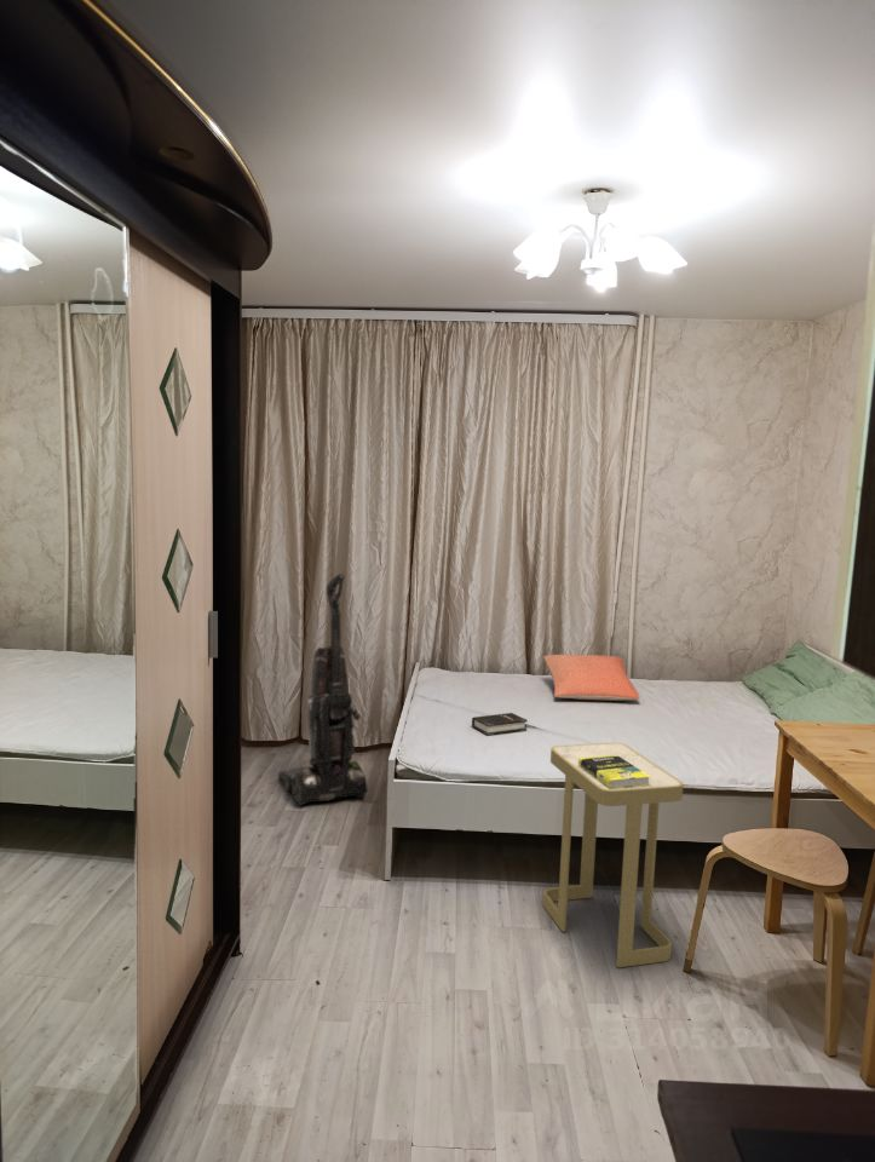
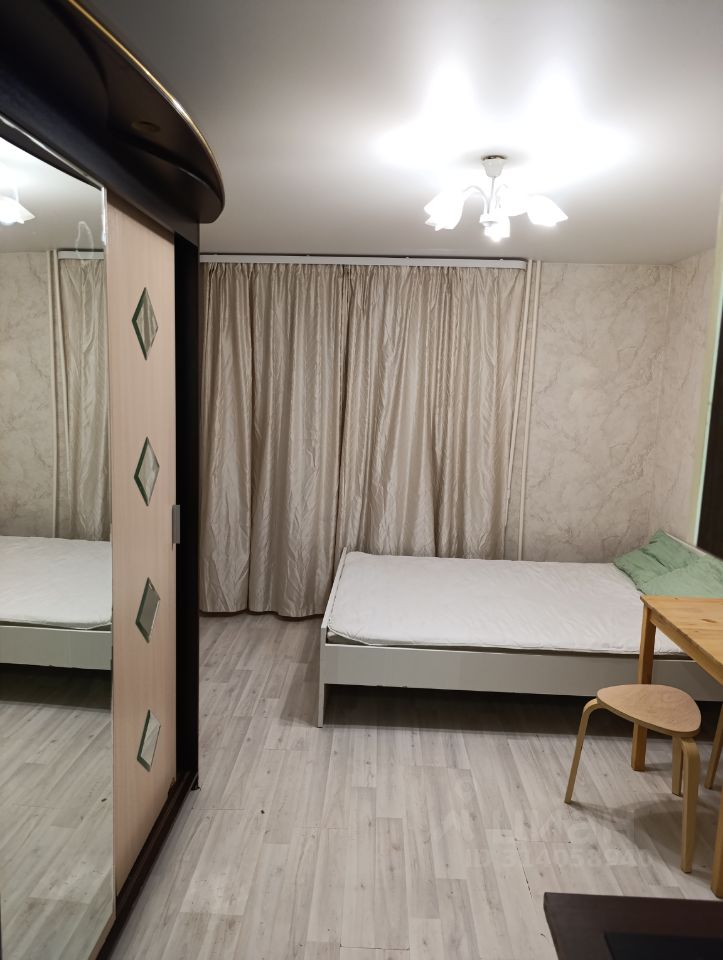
- vacuum cleaner (323, 680)
- hardback book (499, 723)
- side table (594, 847)
- book (612, 770)
- pillow (589, 677)
